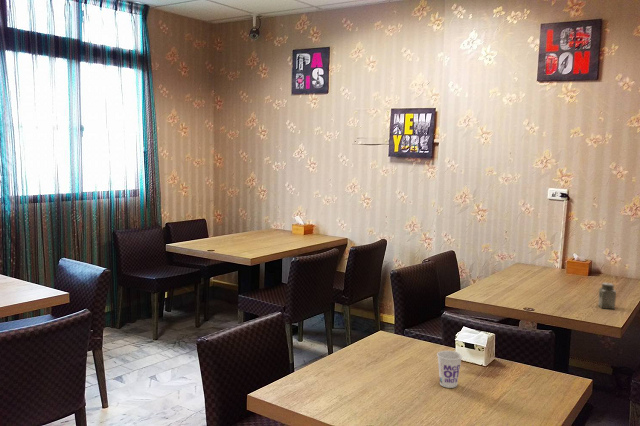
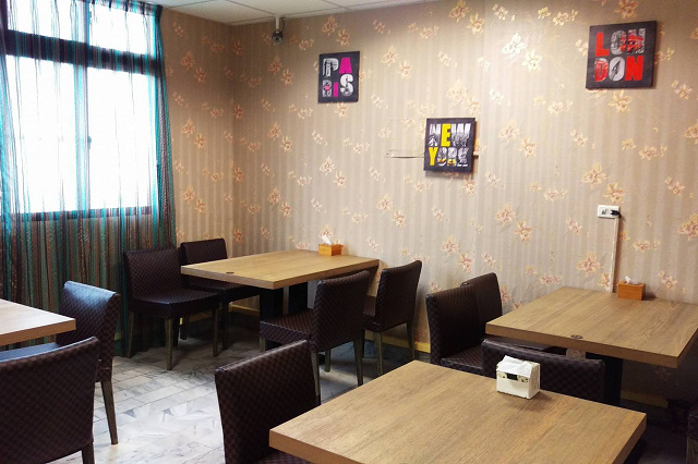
- salt shaker (607, 295)
- cup (449, 369)
